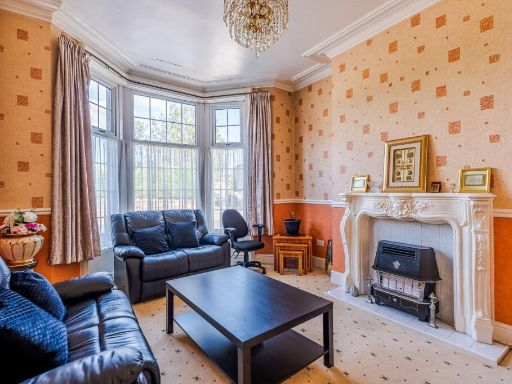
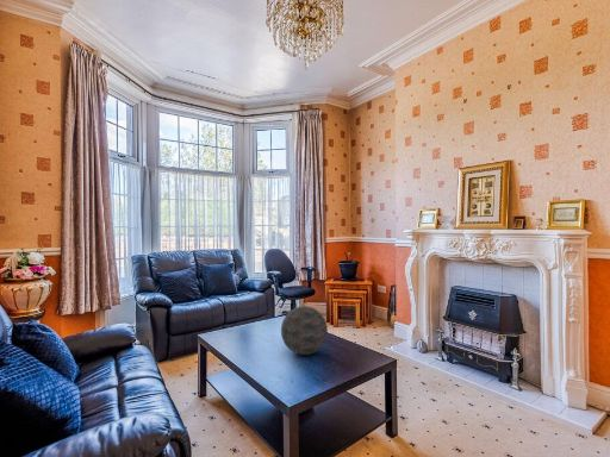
+ decorative orb (304, 330)
